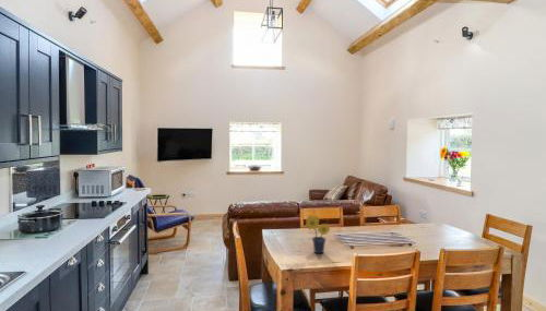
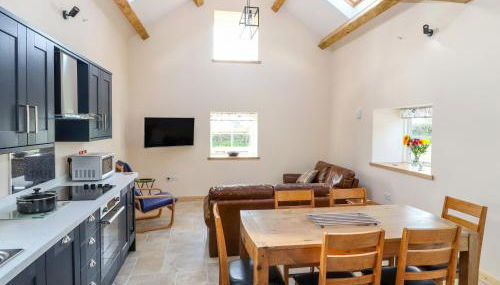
- potted flower (316, 232)
